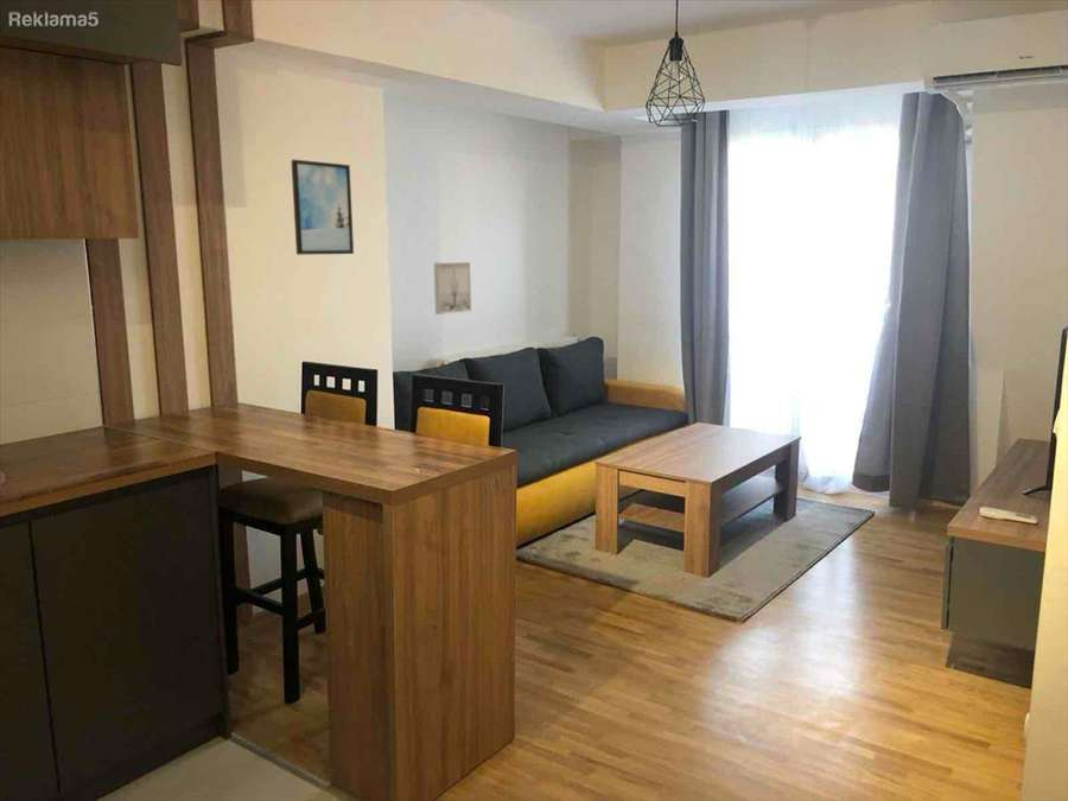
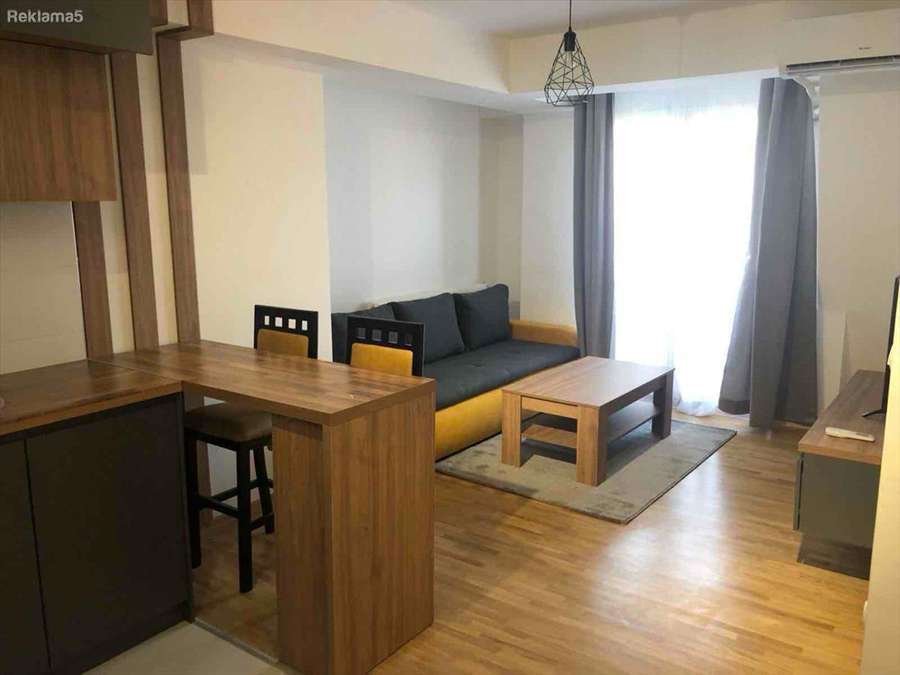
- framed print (323, 208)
- wall art (452, 287)
